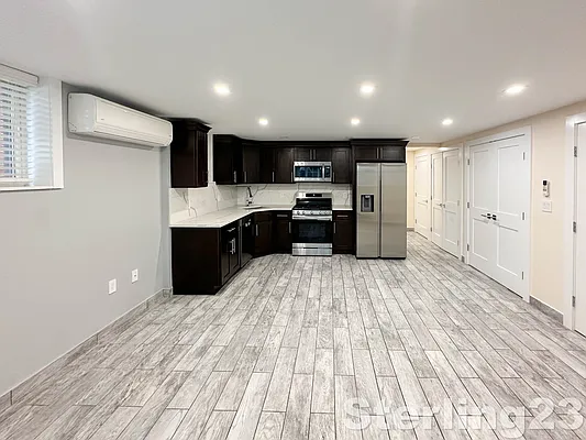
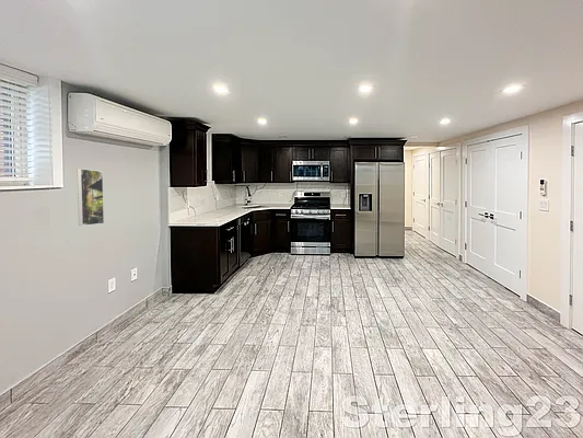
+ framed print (91, 197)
